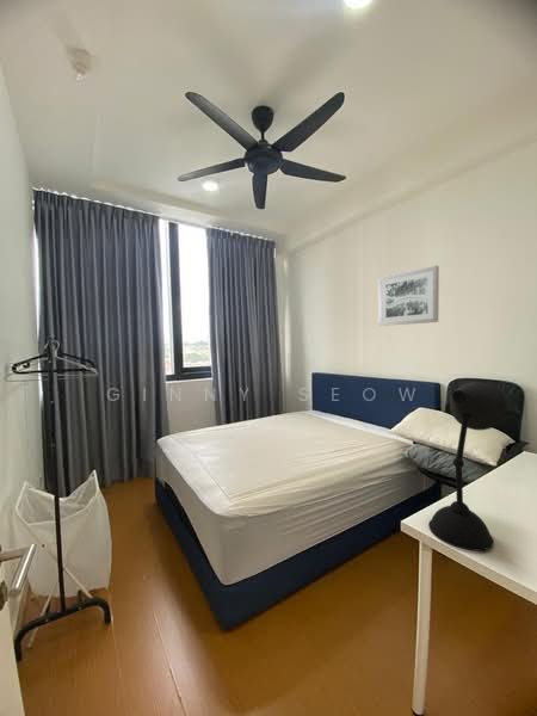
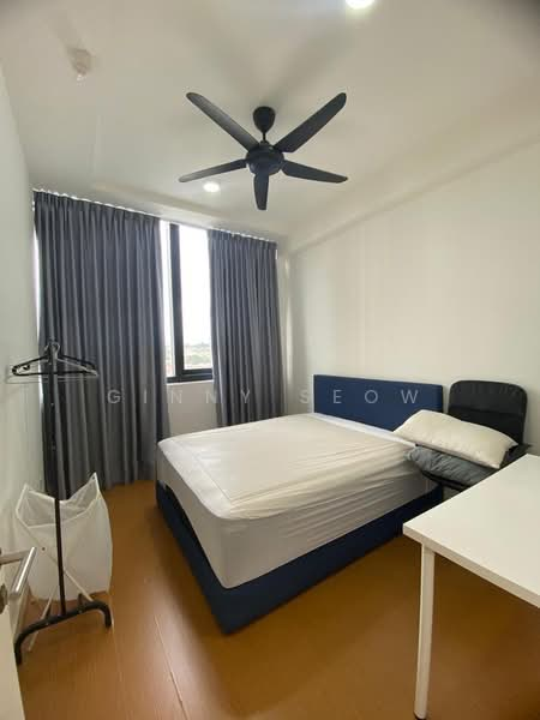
- wall art (406, 298)
- desk lamp (462, 456)
